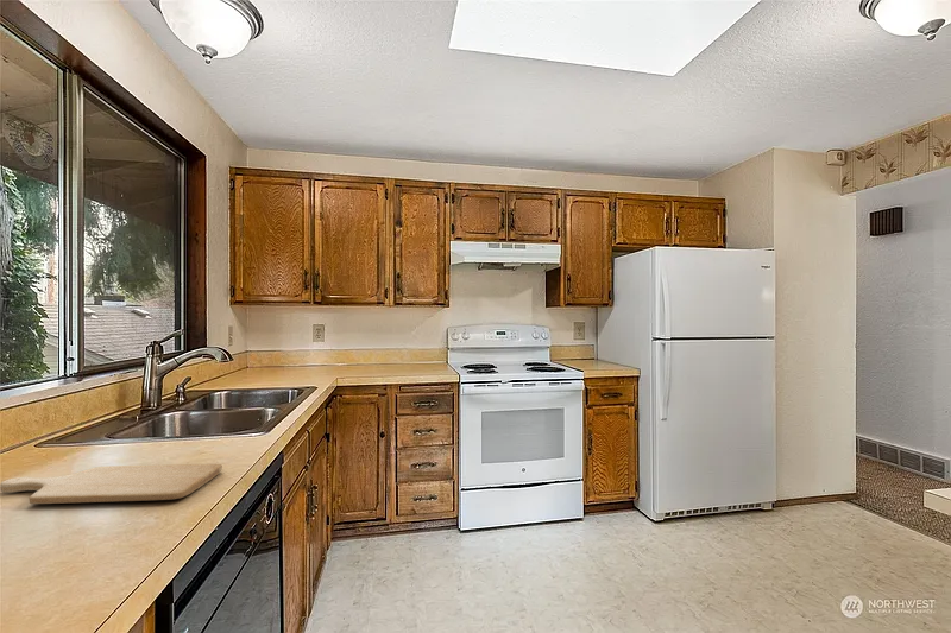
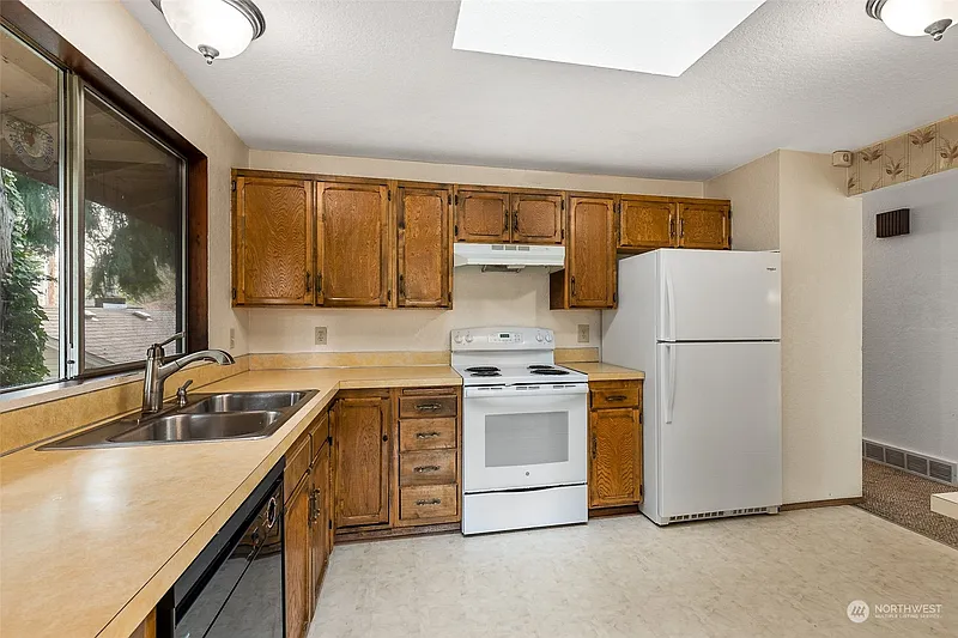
- chopping board (106, 482)
